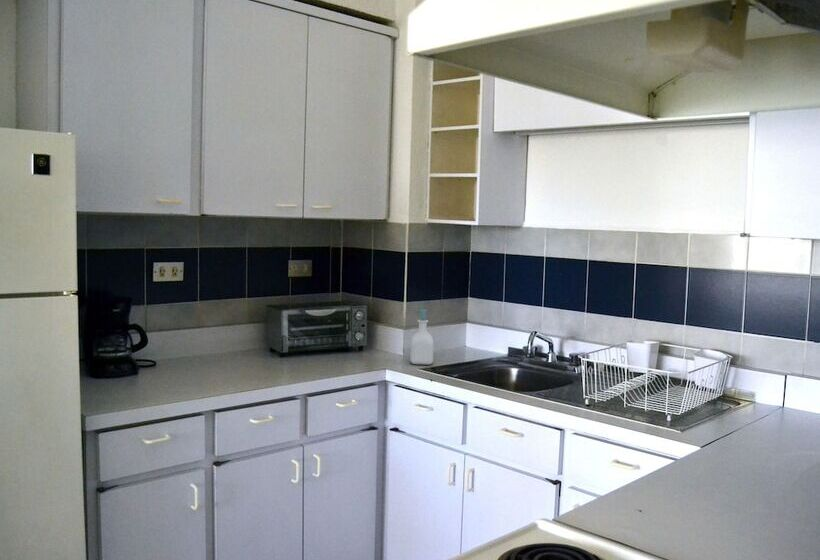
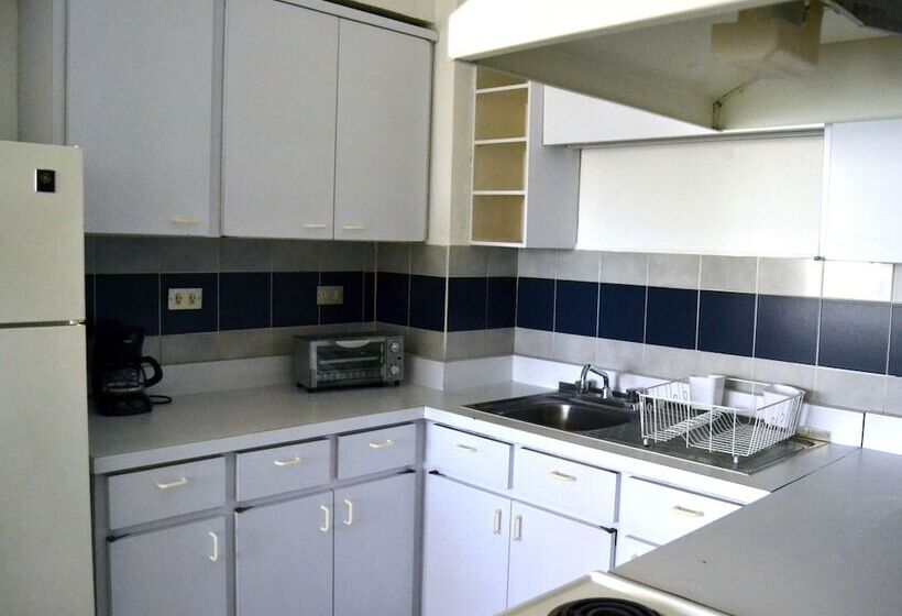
- soap bottle (422, 336)
